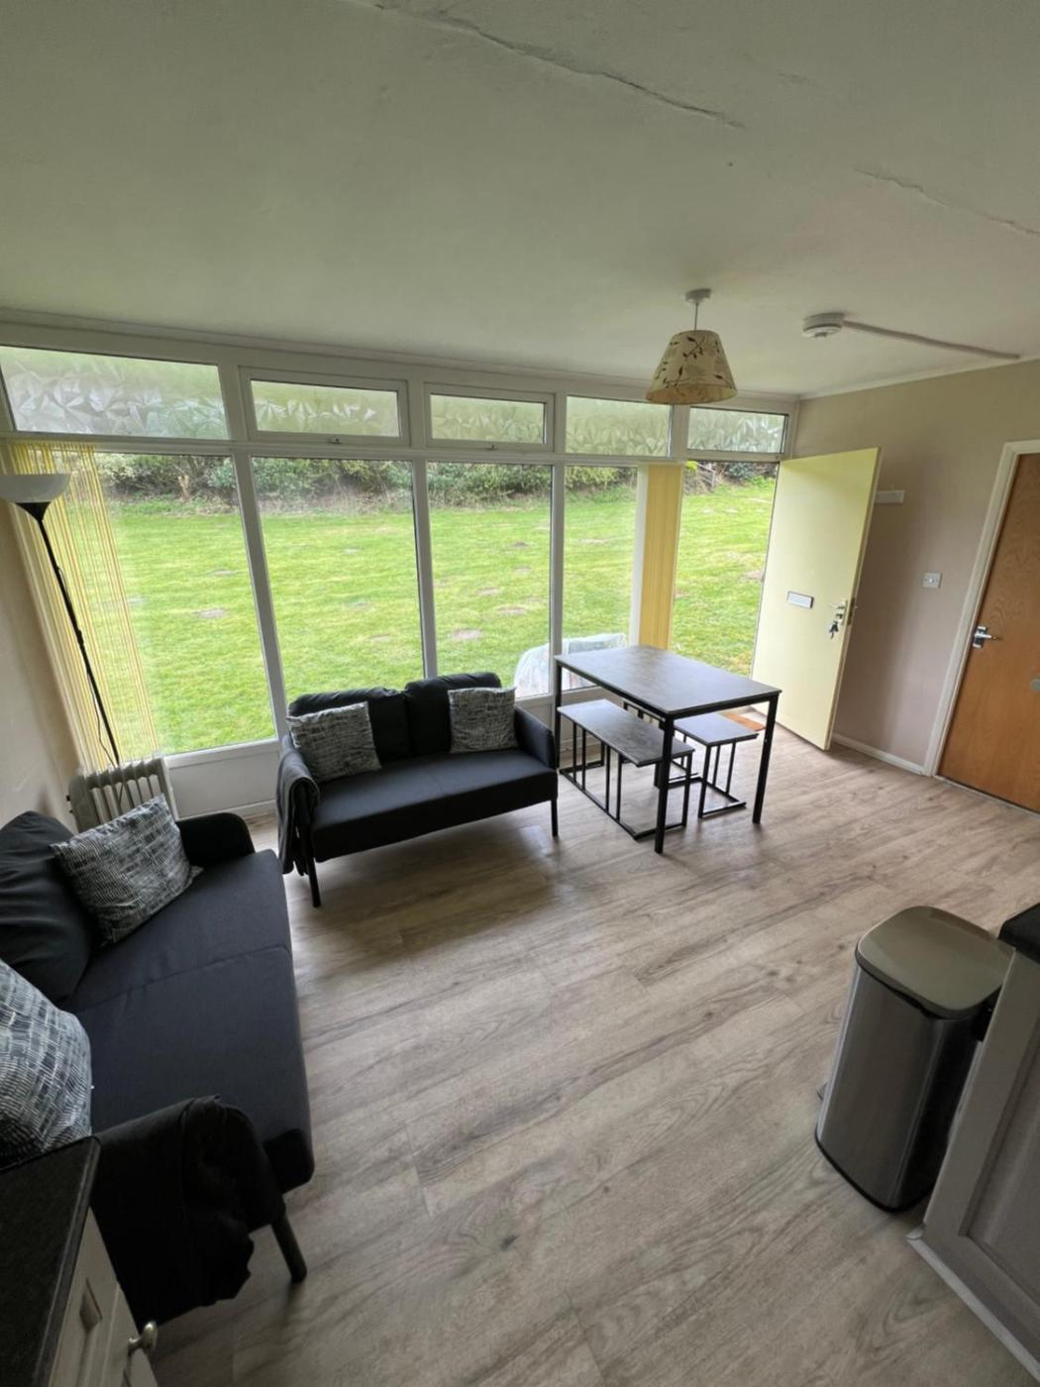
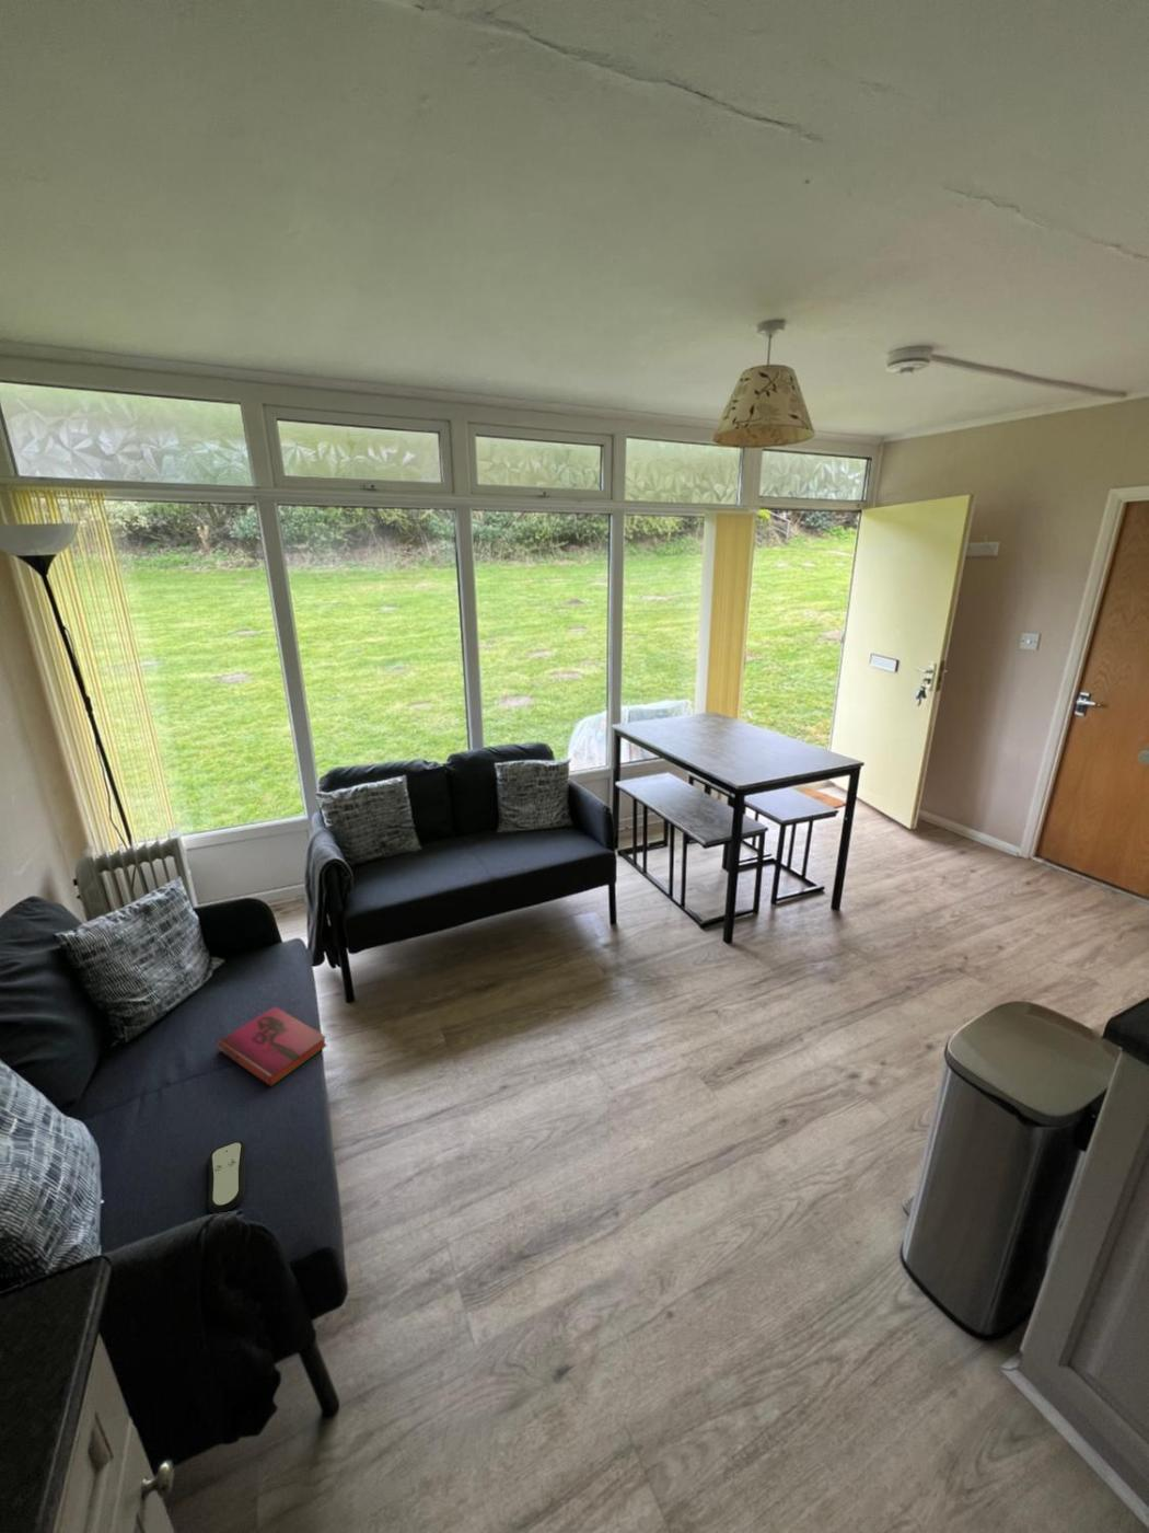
+ hardback book (273, 1044)
+ remote control (227, 1174)
